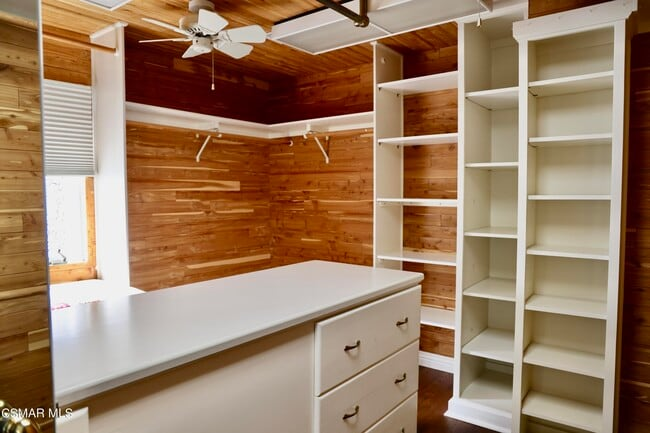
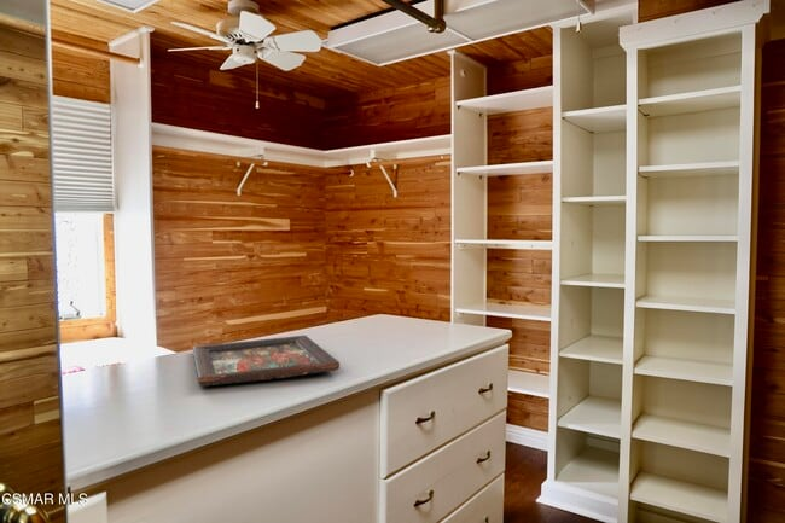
+ decorative tray (261, 356)
